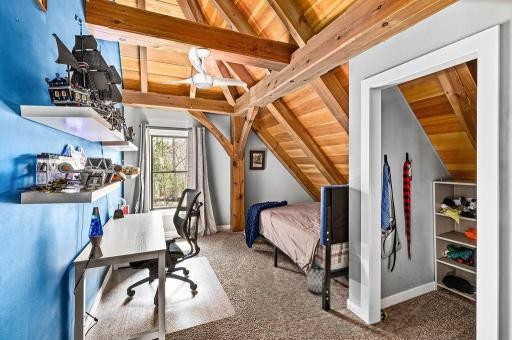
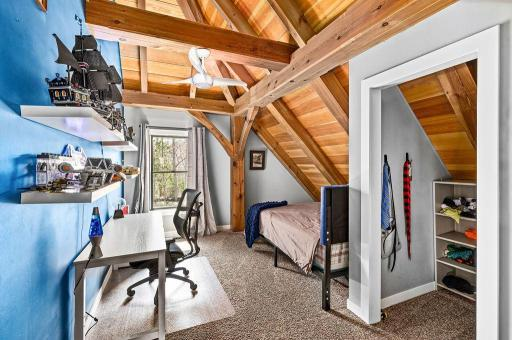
- wastebasket (317, 277)
